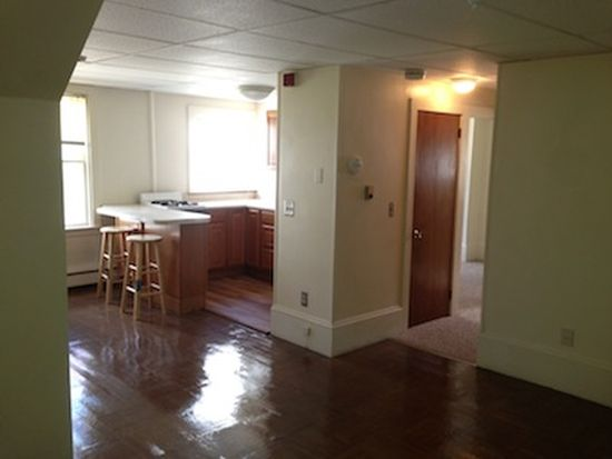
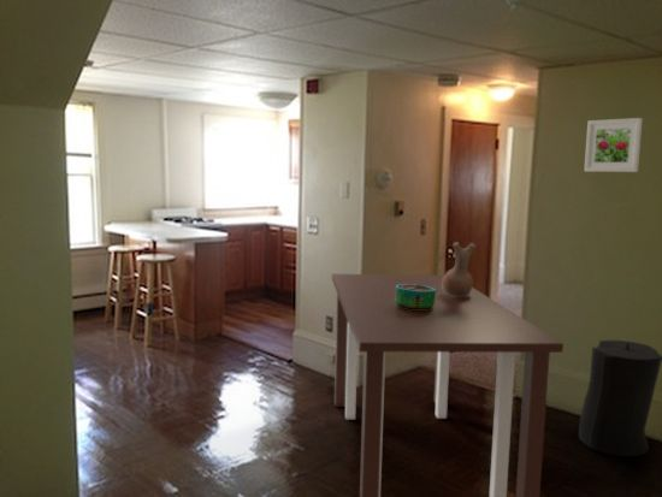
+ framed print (611, 146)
+ decorative bowl (414, 296)
+ vase (457, 267)
+ trash can (620, 391)
+ dining table (435, 379)
